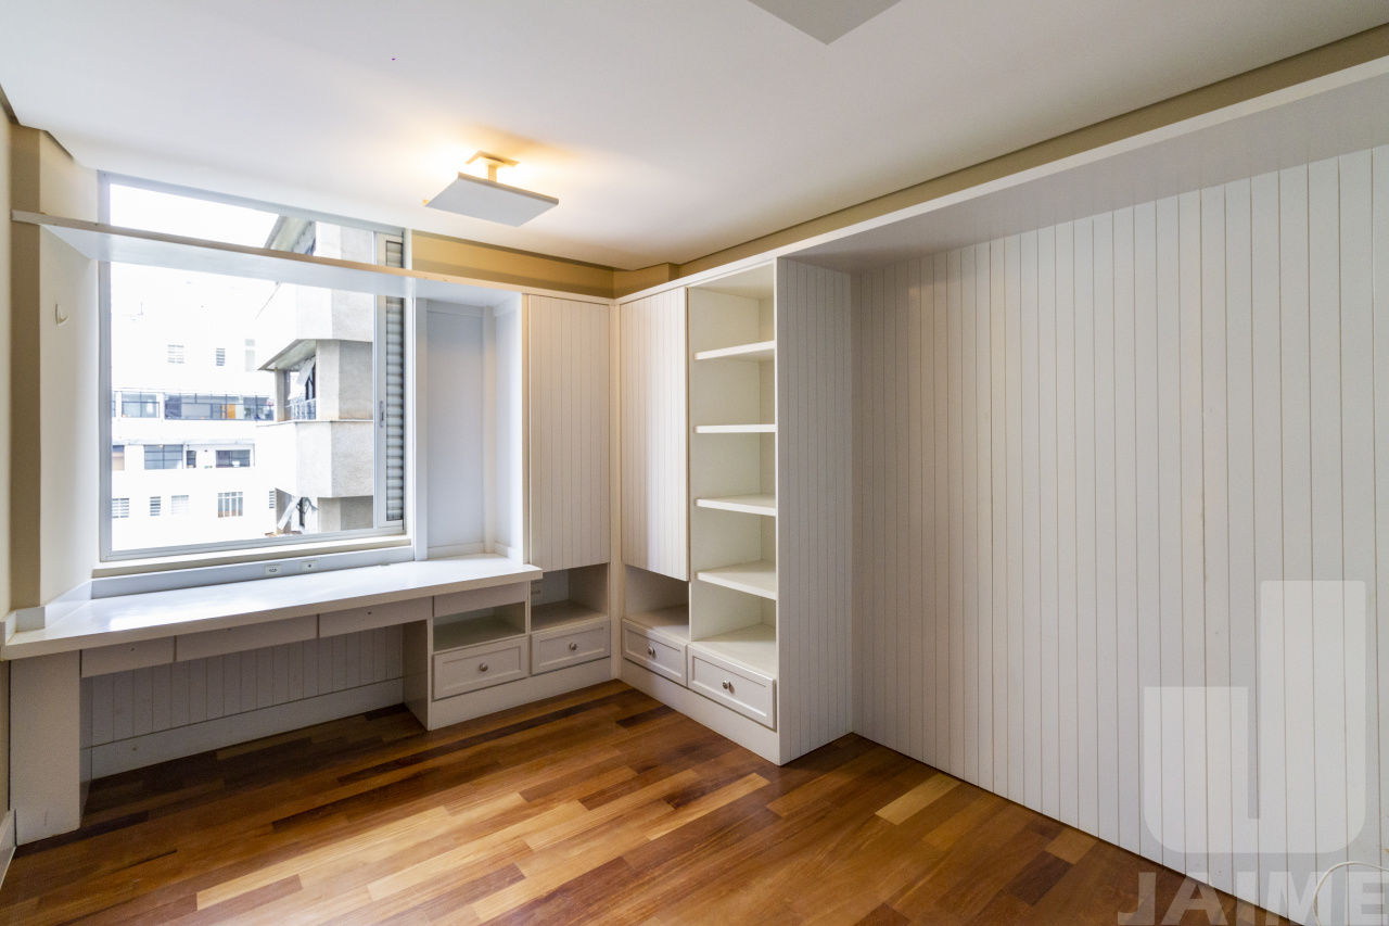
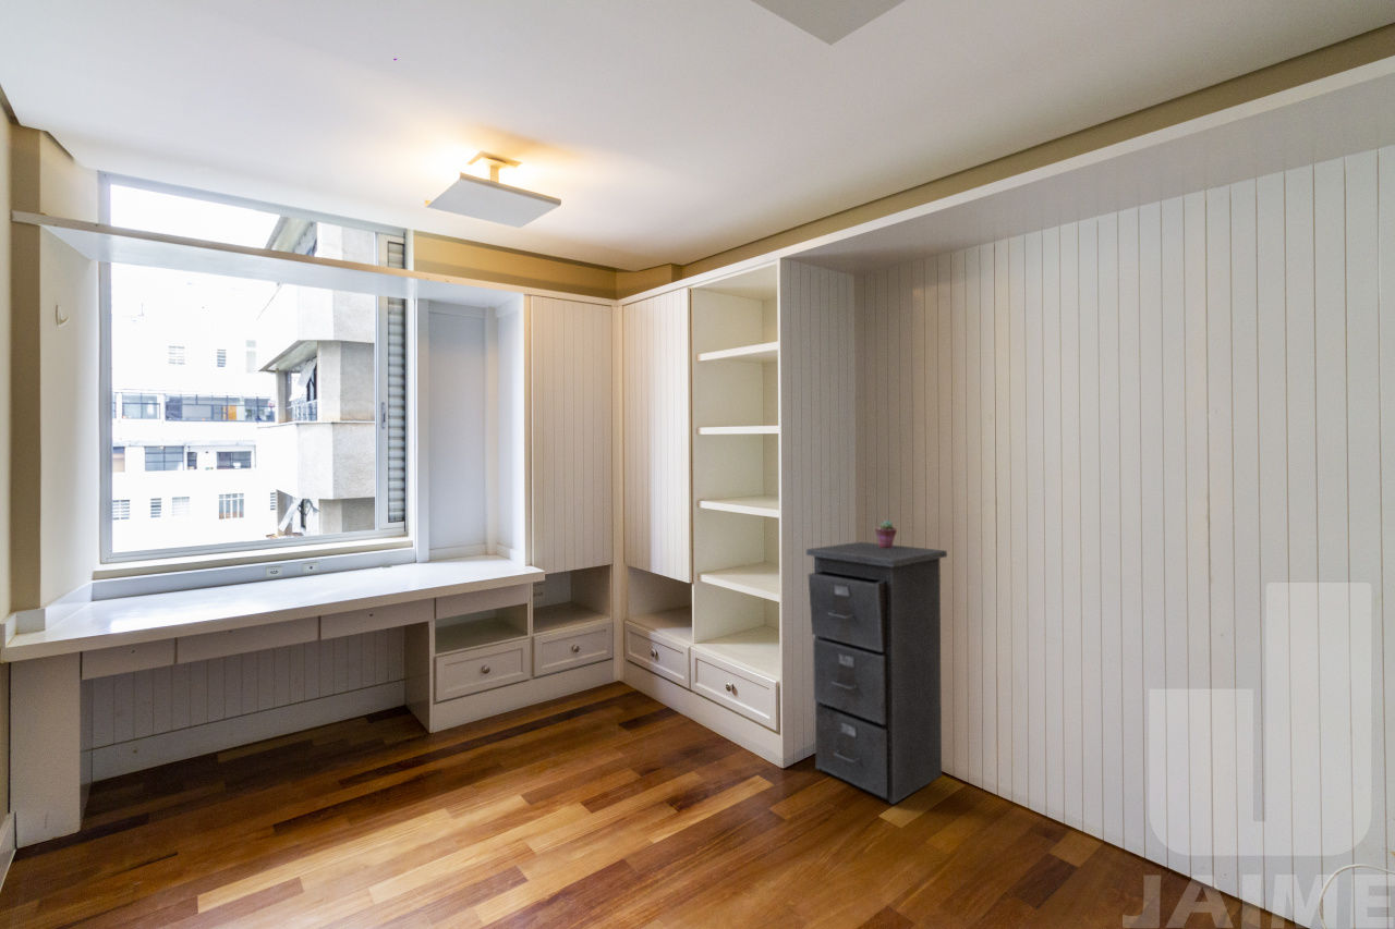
+ filing cabinet (871, 662)
+ potted succulent (885, 533)
